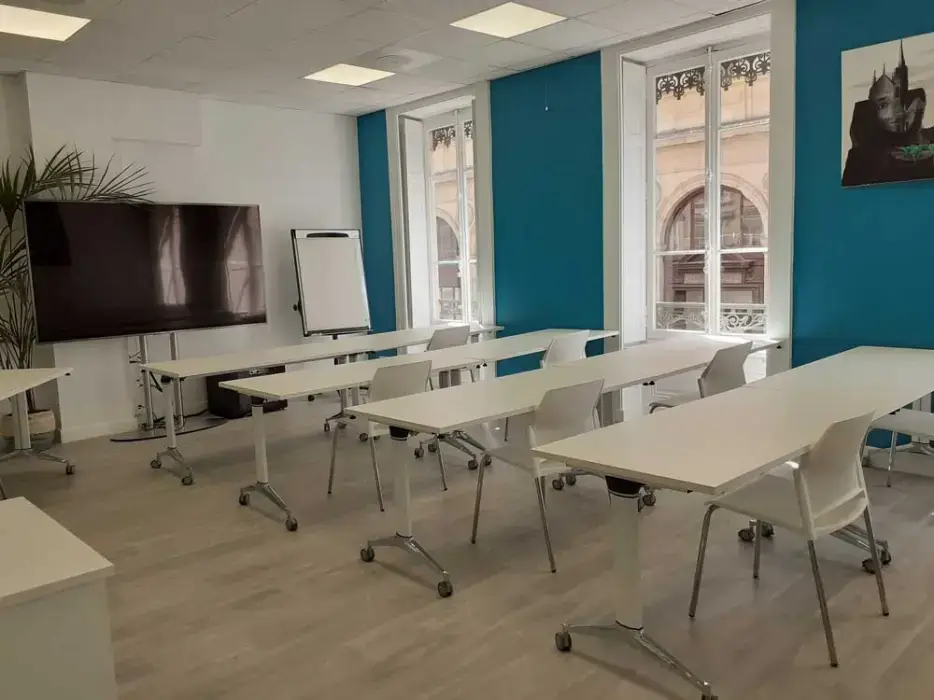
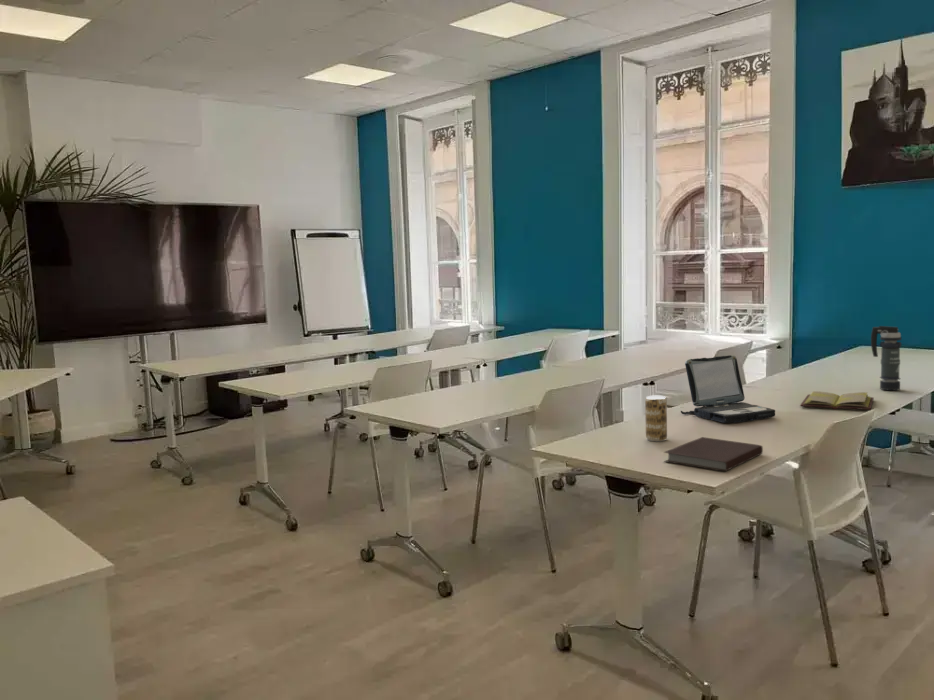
+ diary (837, 399)
+ notebook (713, 453)
+ beverage can (656, 418)
+ smoke grenade (886, 357)
+ laptop (727, 387)
